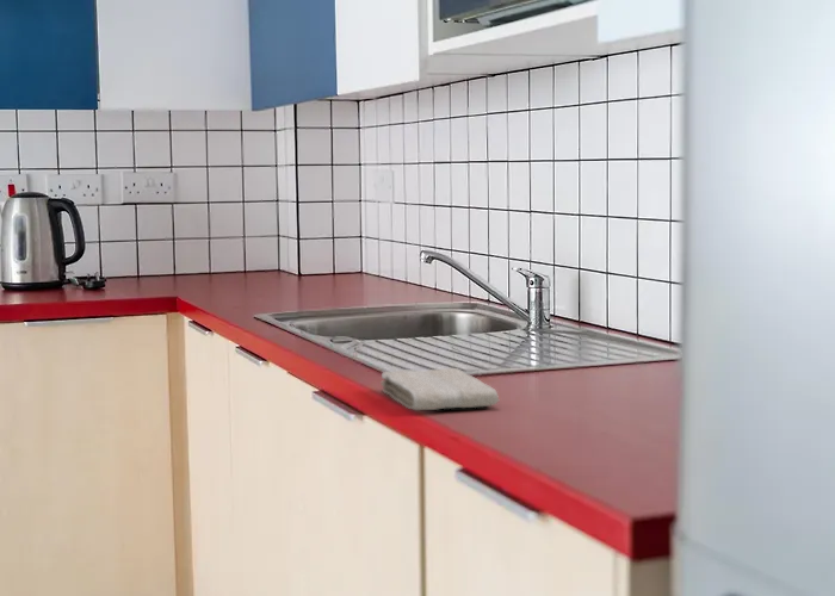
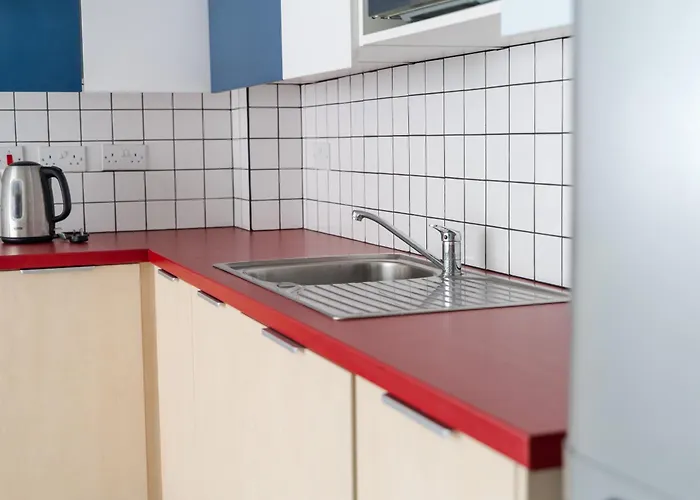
- washcloth (435, 386)
